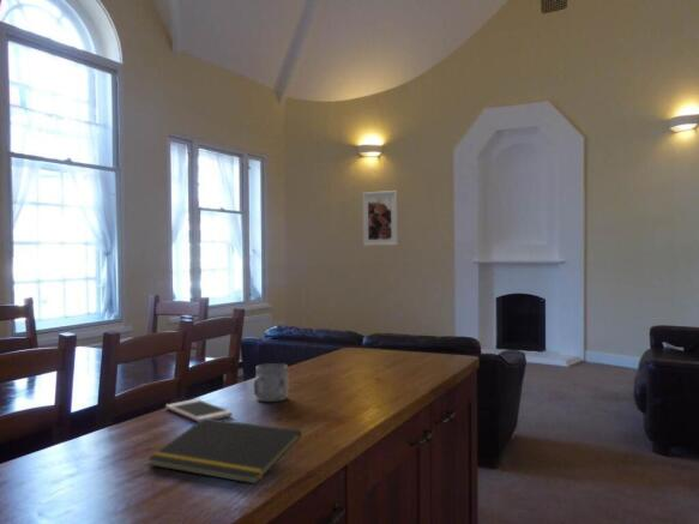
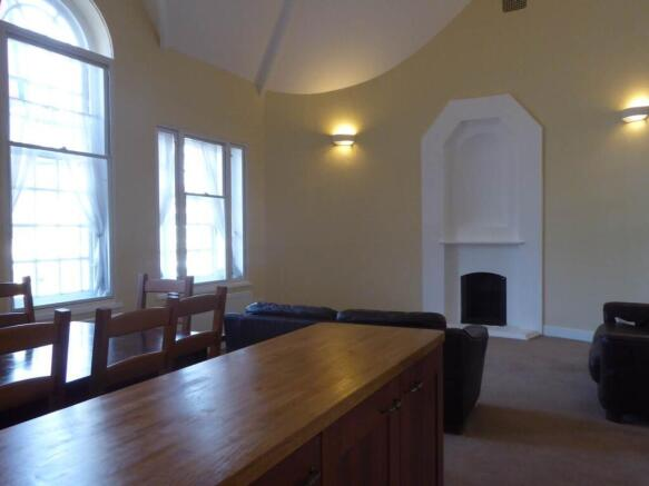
- mug (269, 384)
- notepad (227, 447)
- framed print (379, 218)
- cell phone (198, 410)
